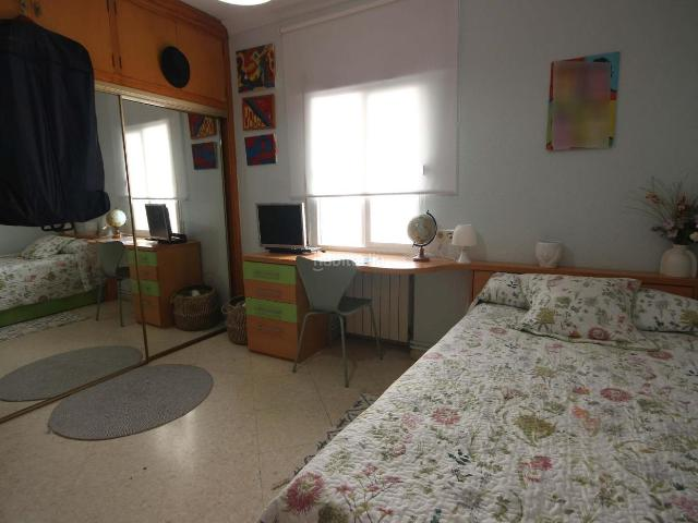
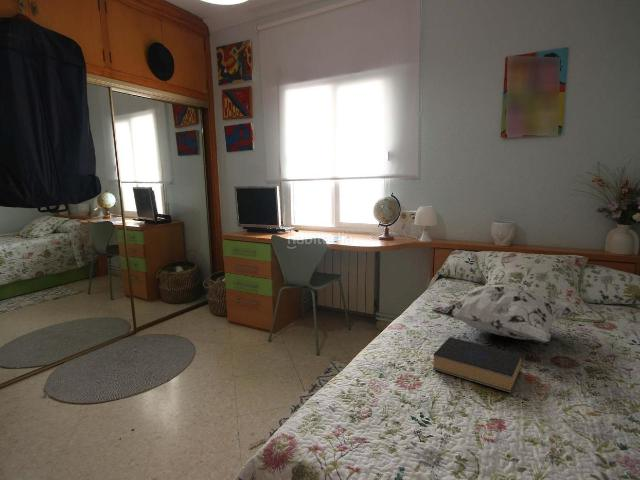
+ decorative pillow (503, 310)
+ book (476, 362)
